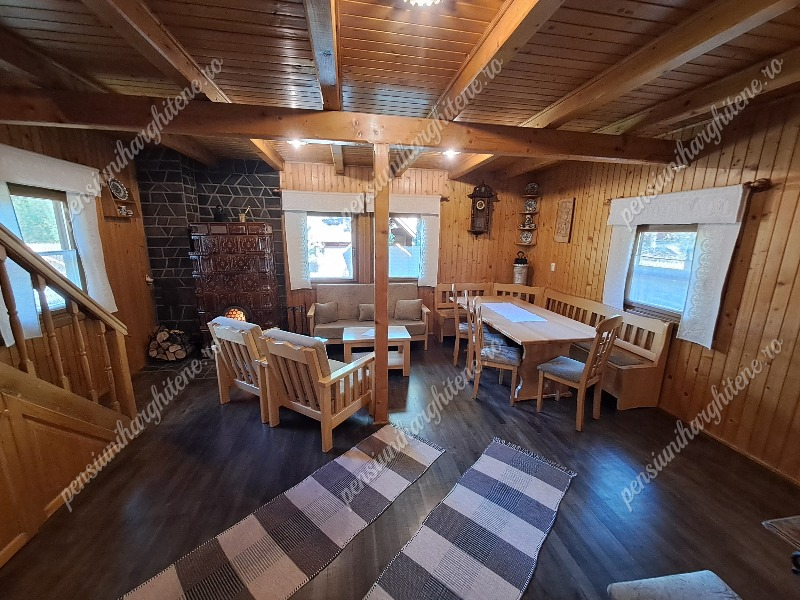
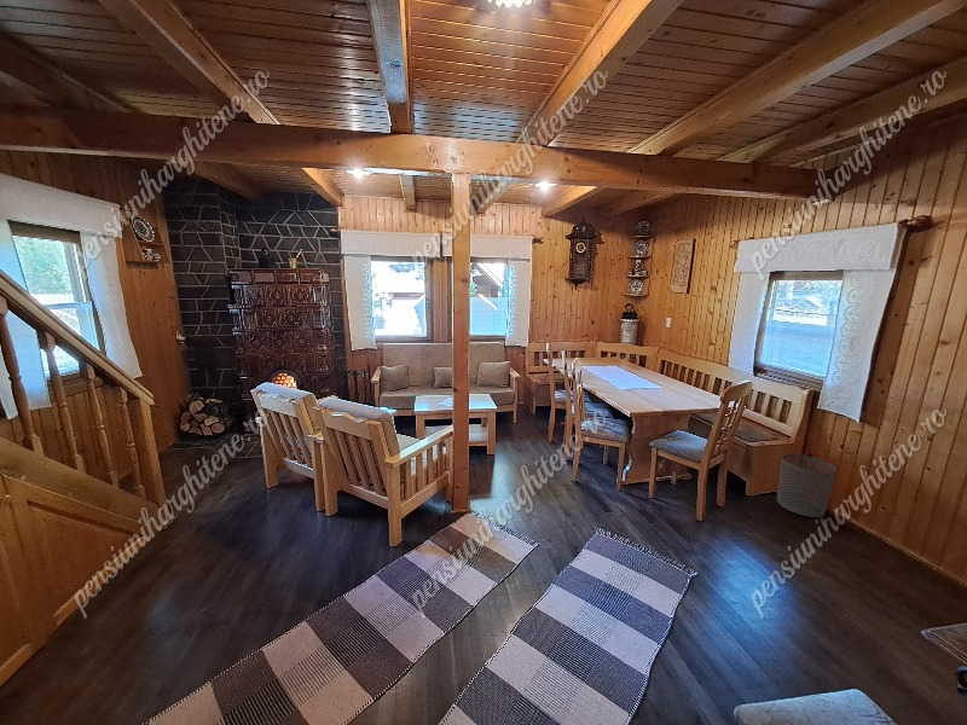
+ waste bin (804, 485)
